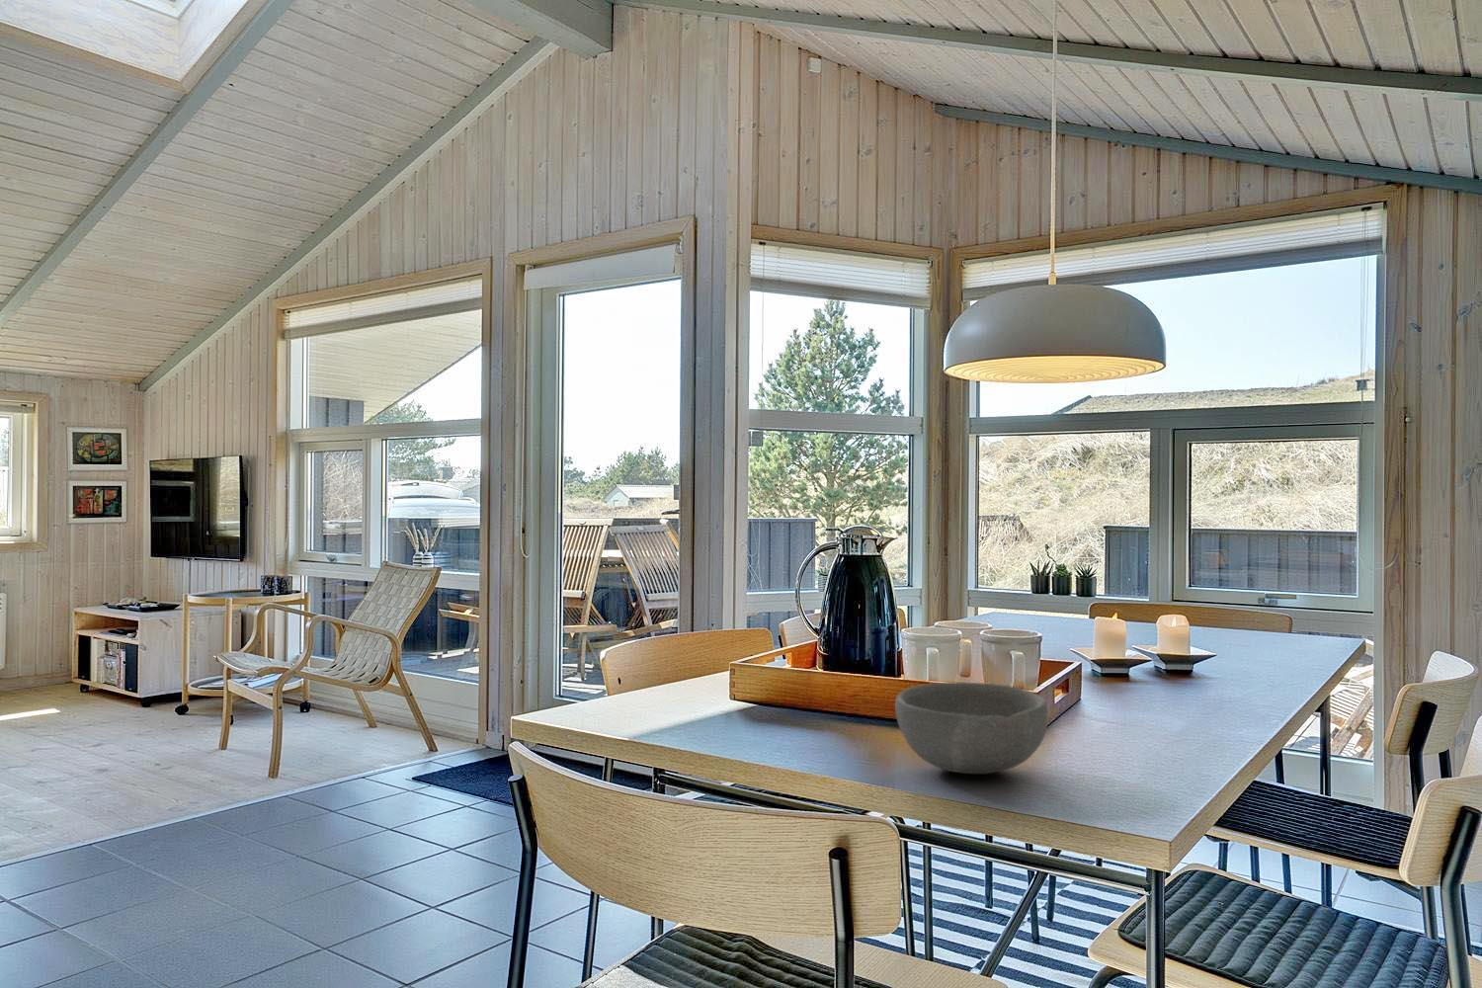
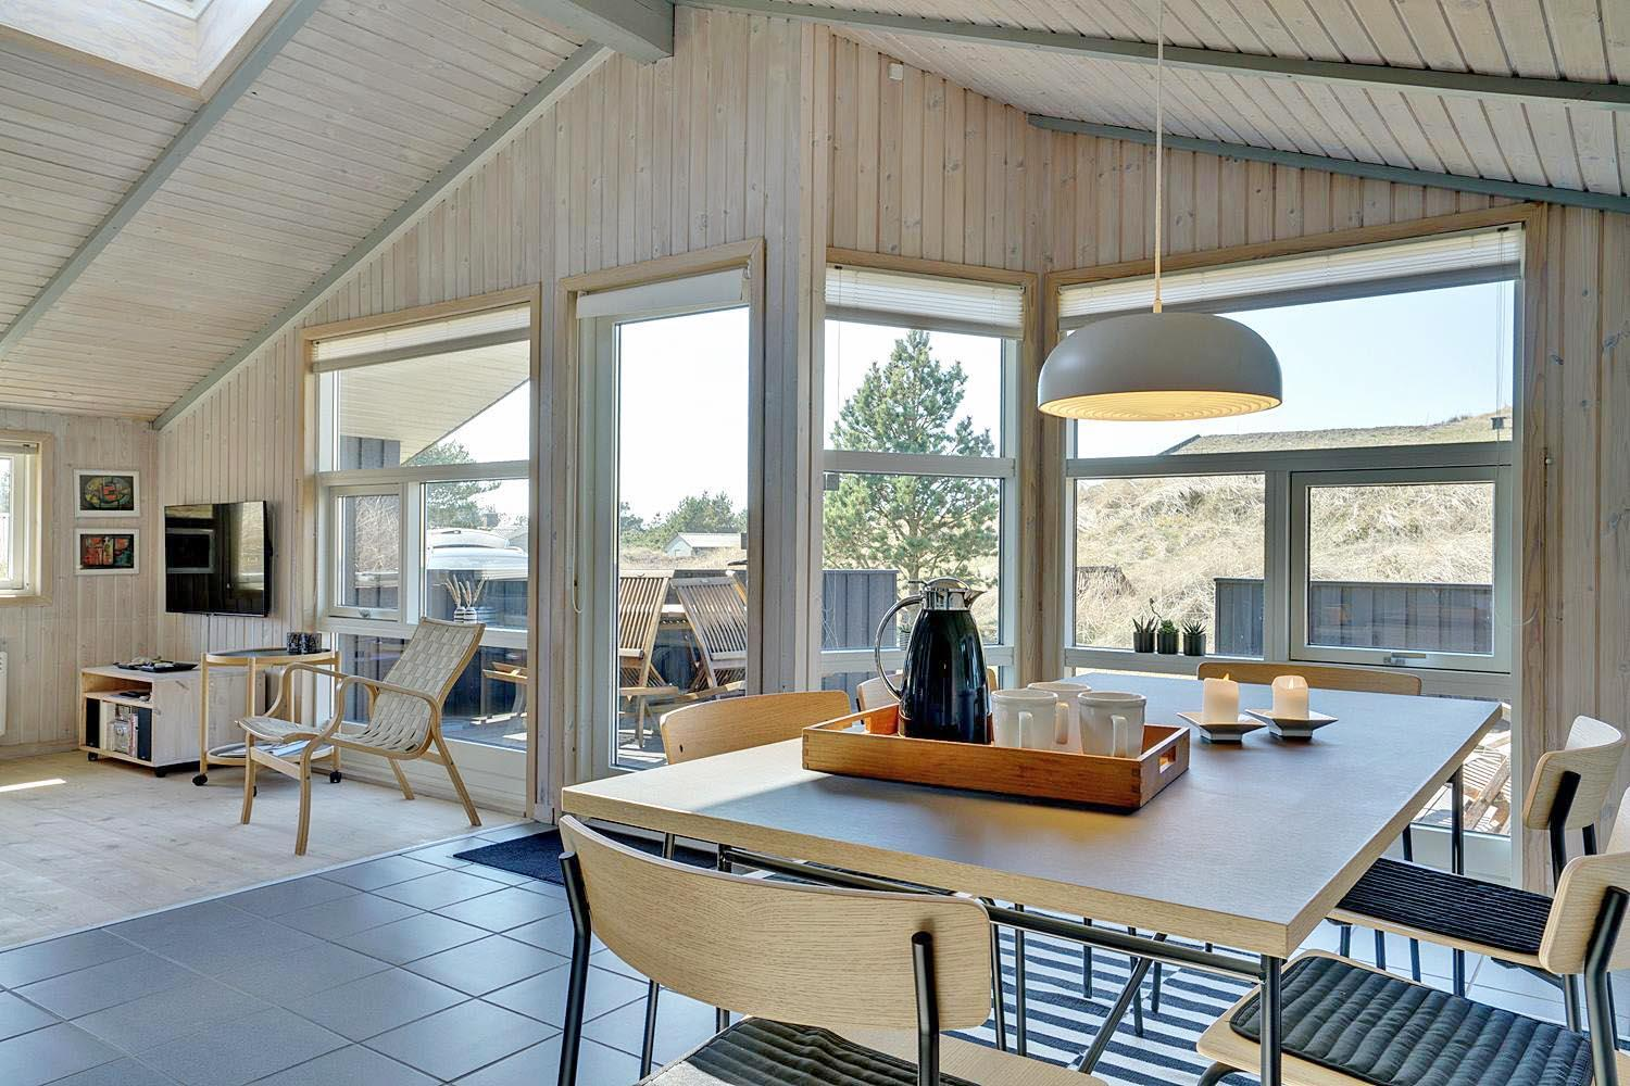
- bowl (969, 732)
